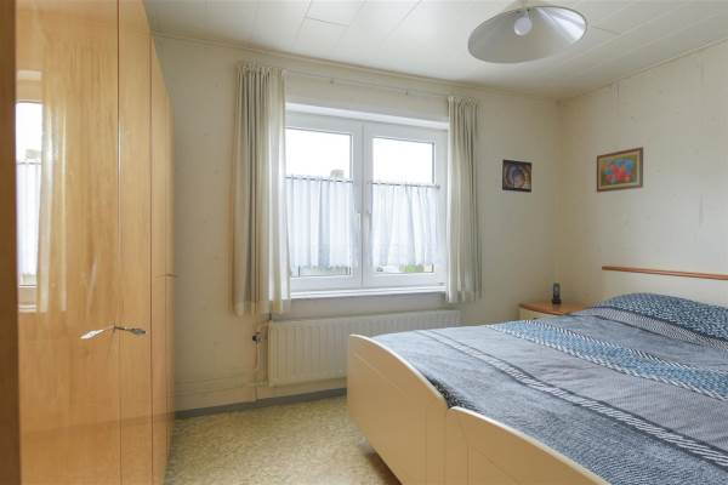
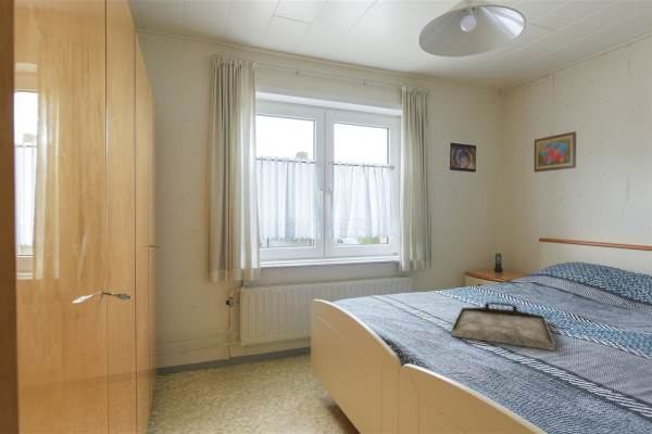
+ serving tray (500, 320)
